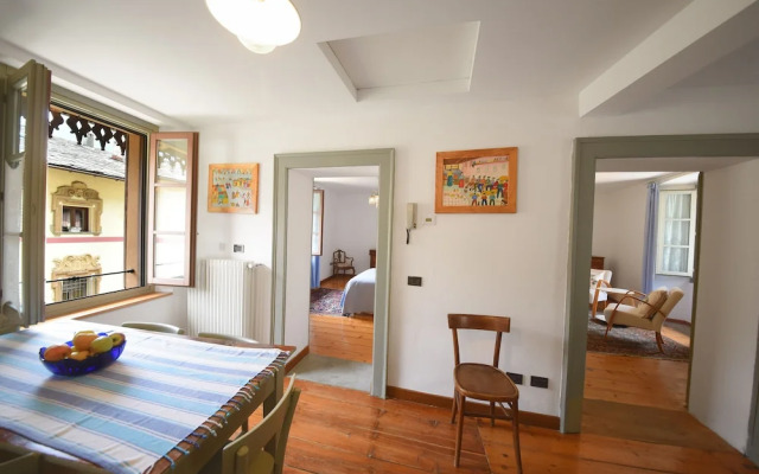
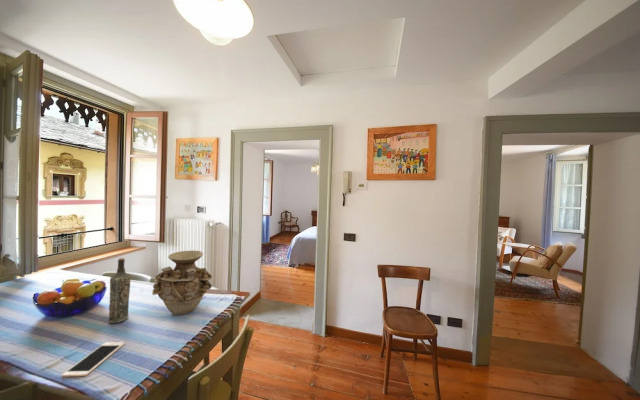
+ vase (183, 282)
+ bottle (119, 289)
+ cell phone (96, 357)
